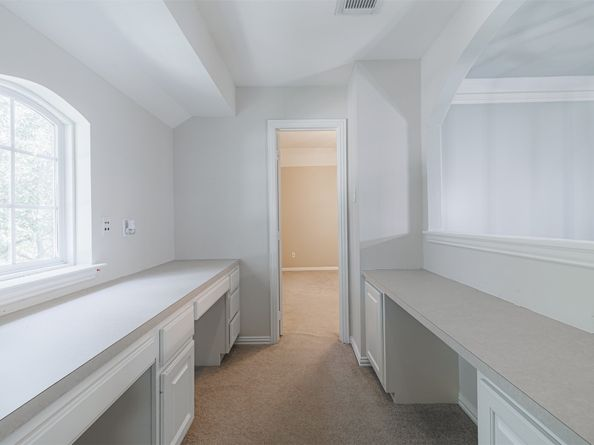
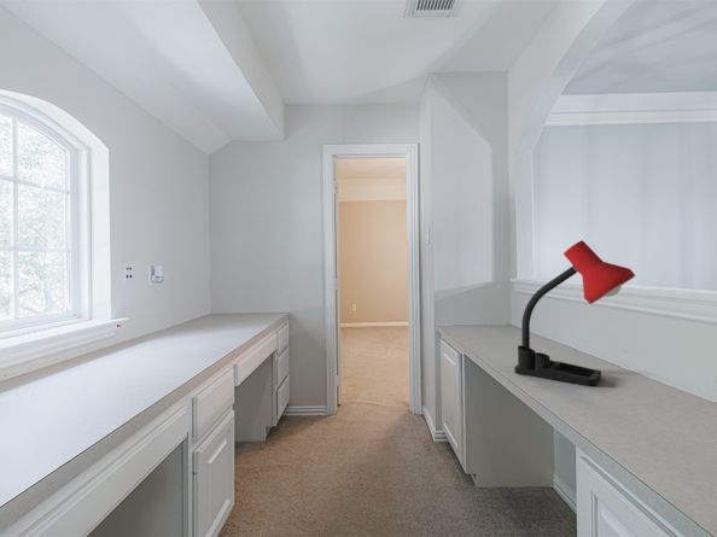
+ desk lamp (584, 298)
